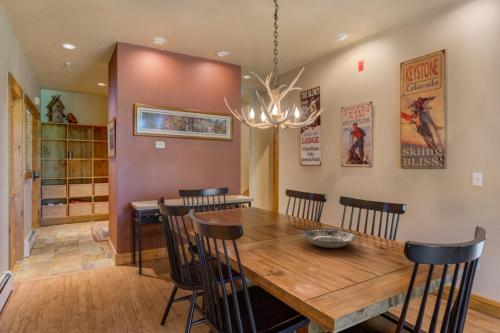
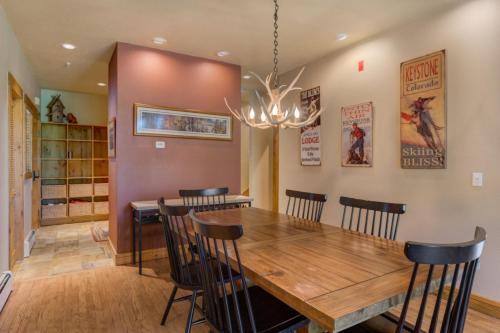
- plate (328, 239)
